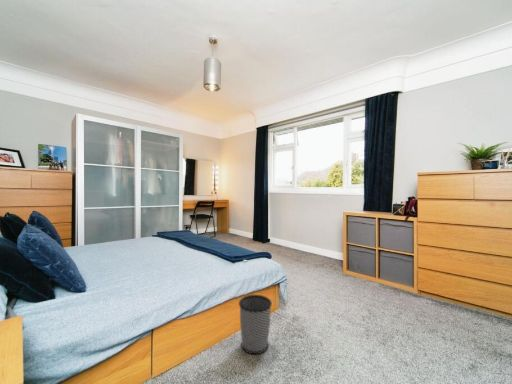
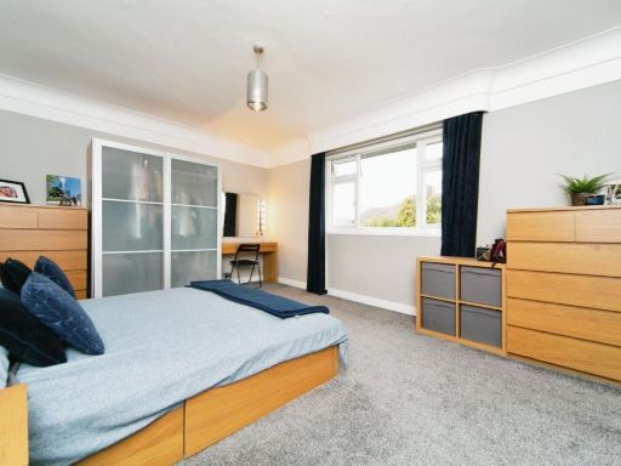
- wastebasket (255, 323)
